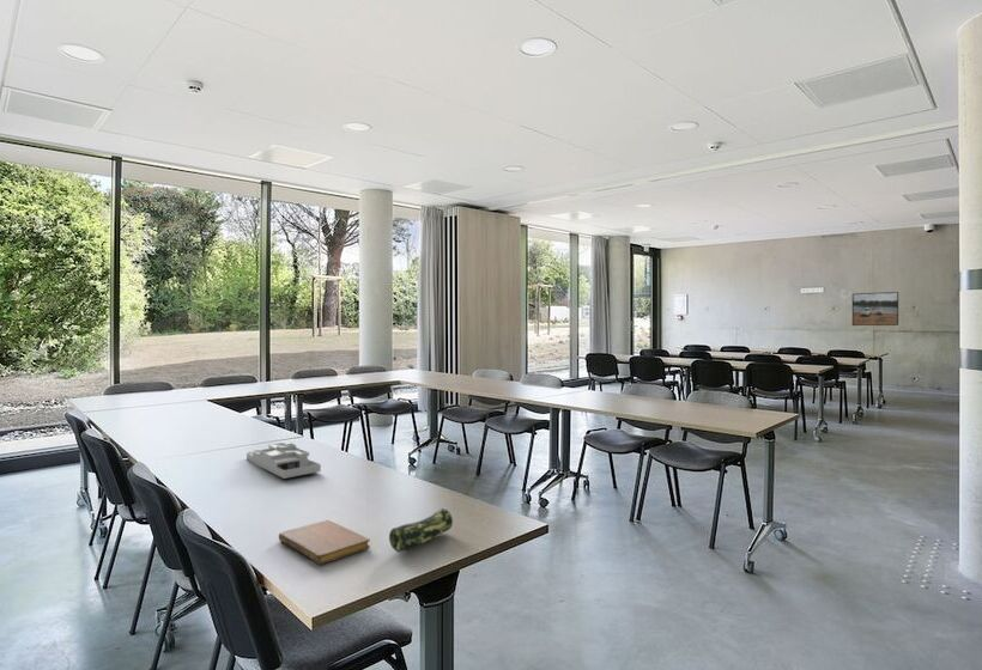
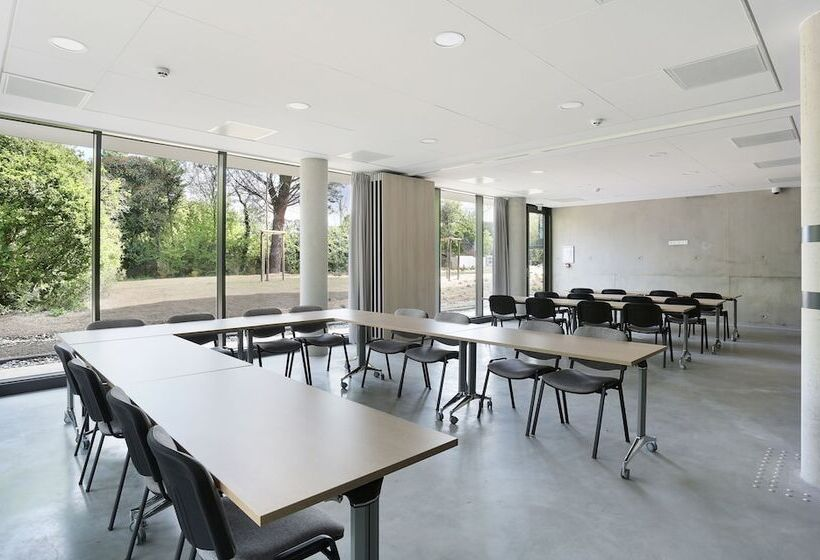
- desk organizer (281, 456)
- pencil case (423, 529)
- notebook (323, 540)
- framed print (874, 309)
